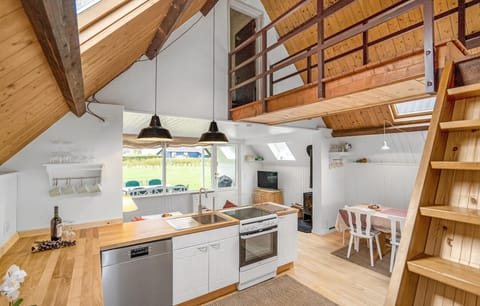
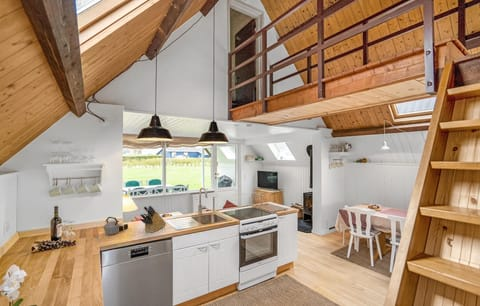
+ knife block (153, 216)
+ kettle (117, 223)
